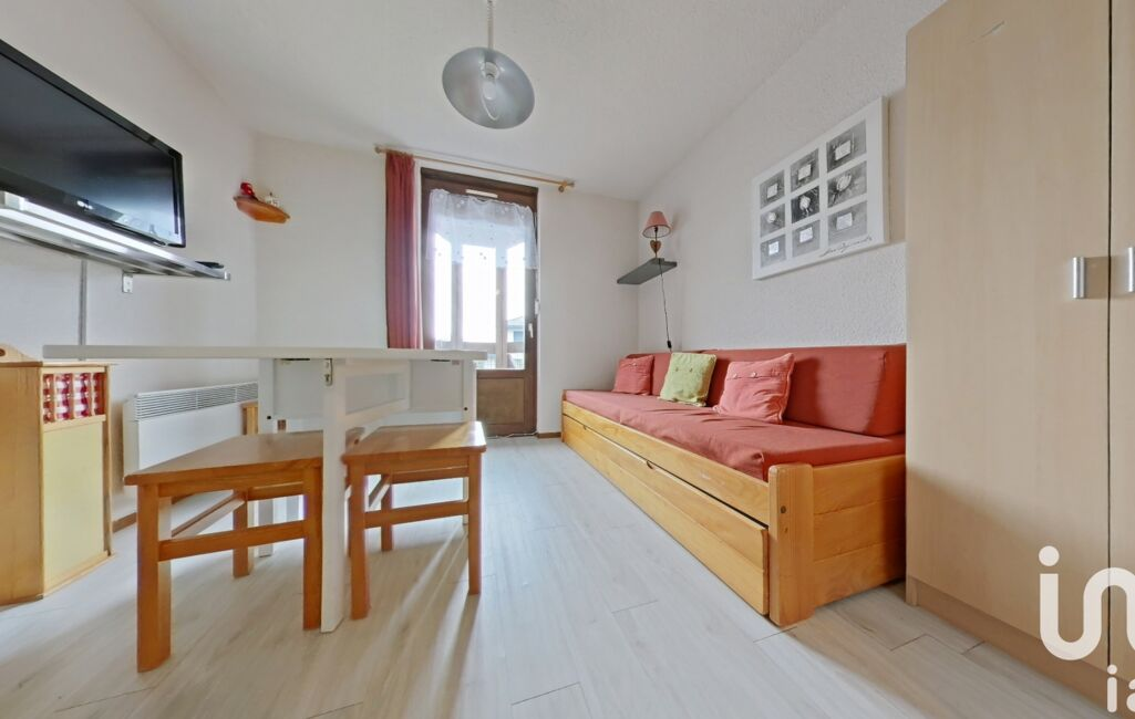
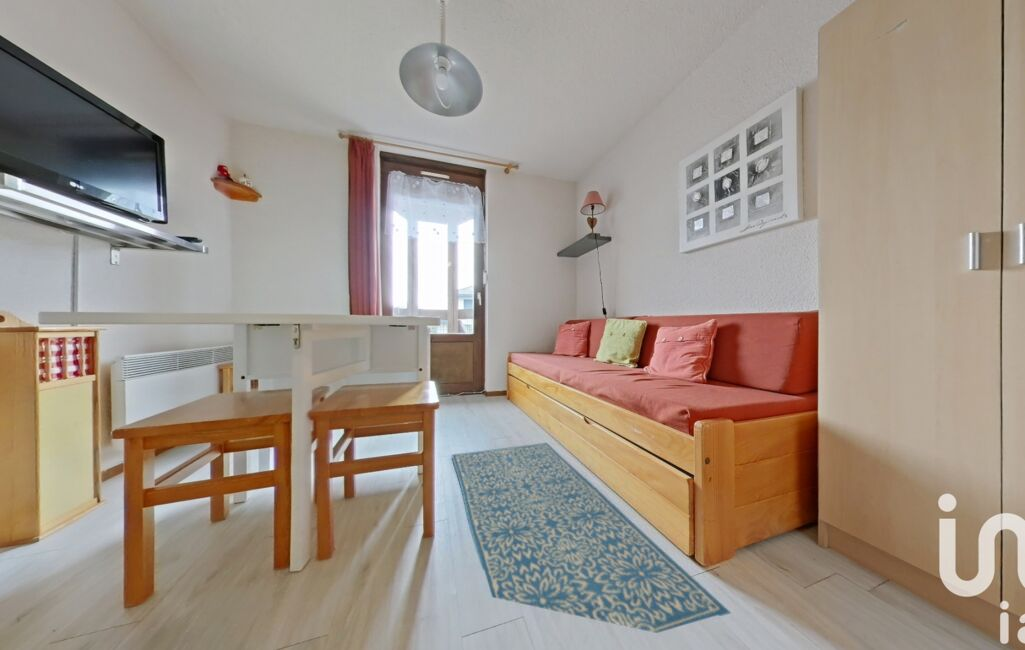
+ rug (538, 503)
